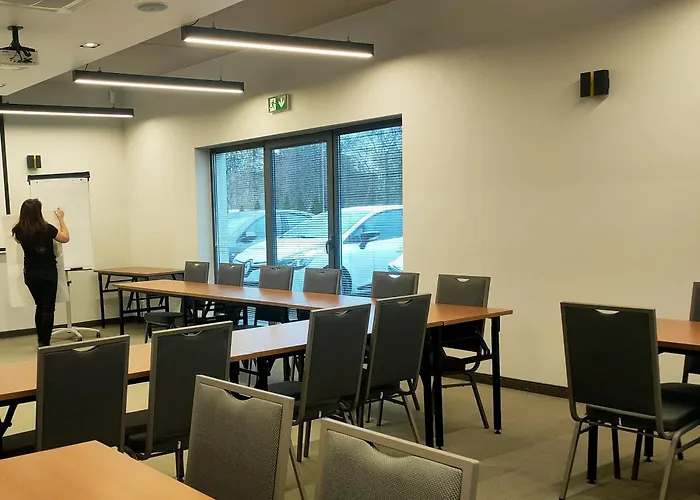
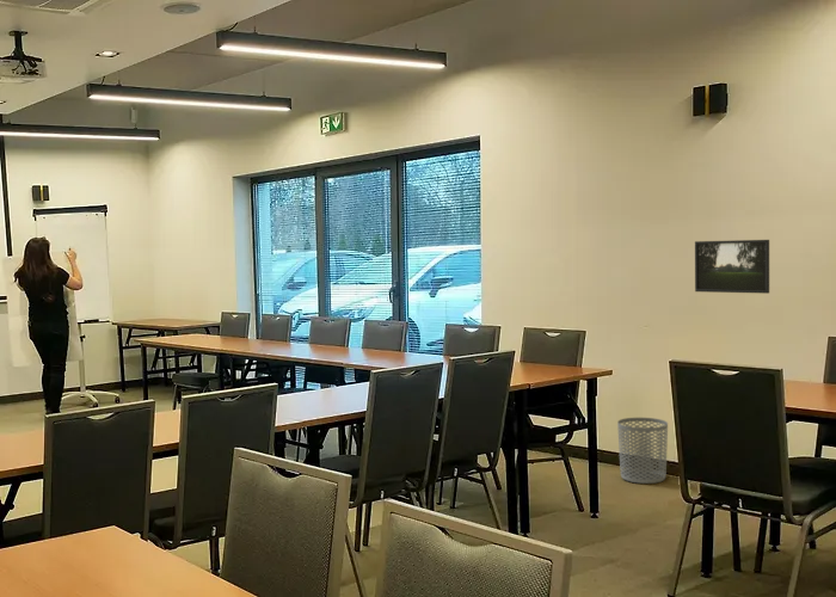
+ waste bin (643, 450)
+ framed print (731, 266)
